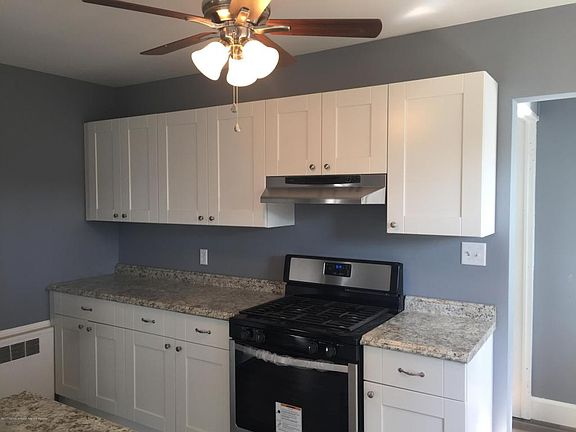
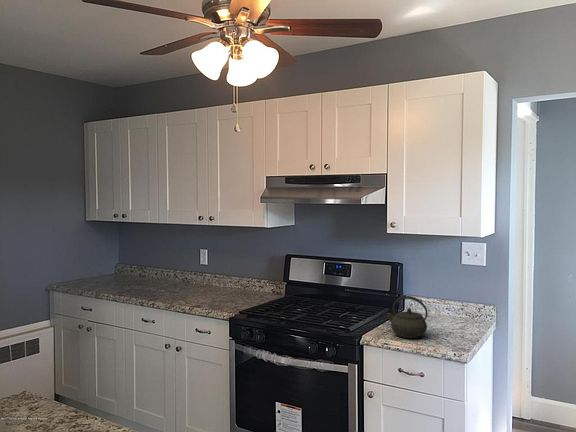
+ kettle (406, 315)
